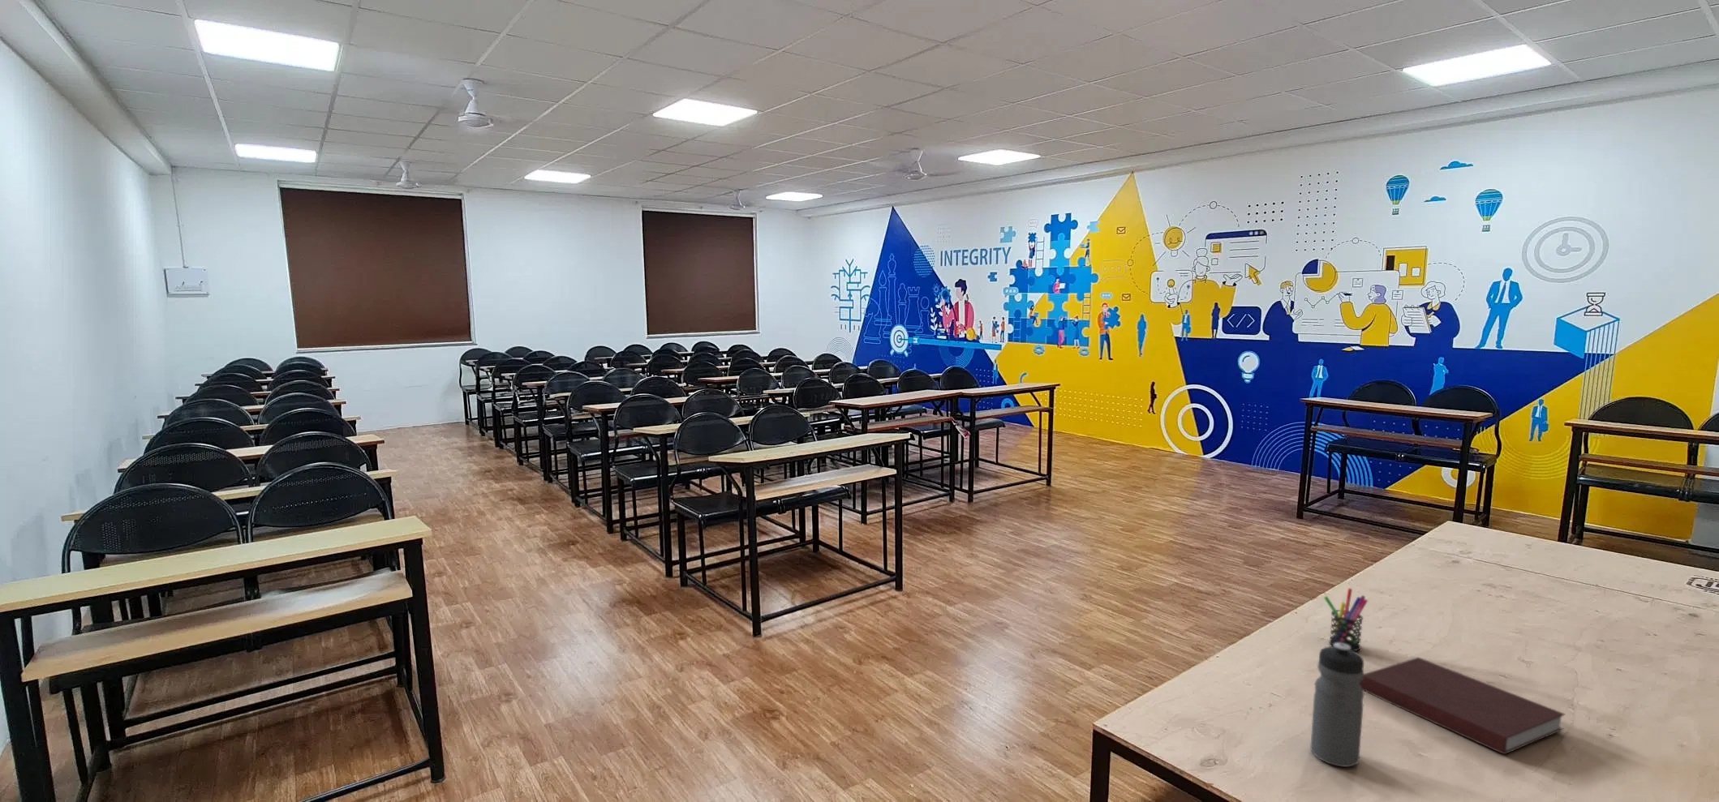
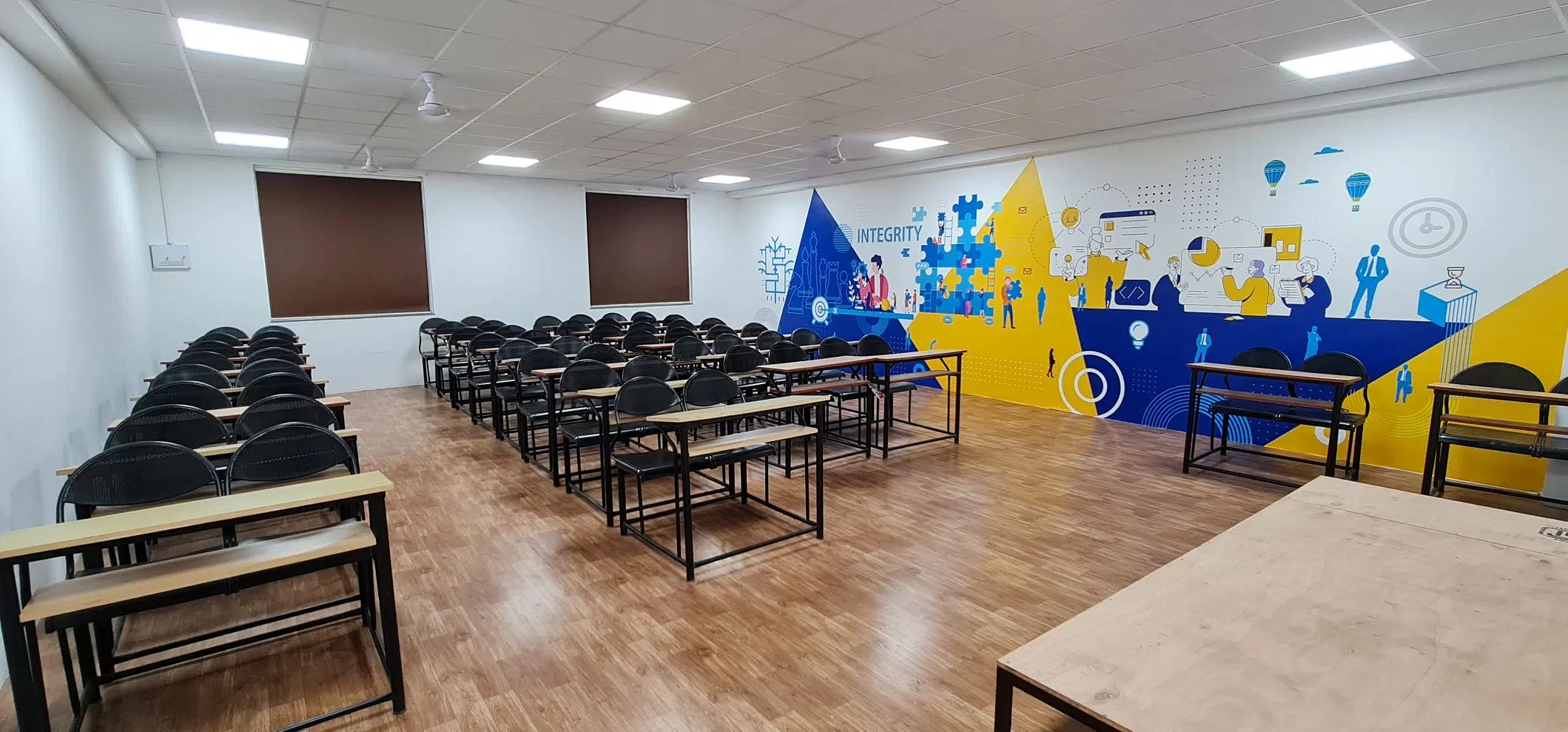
- water bottle (1337, 700)
- notebook (1456, 700)
- pen holder (1343, 617)
